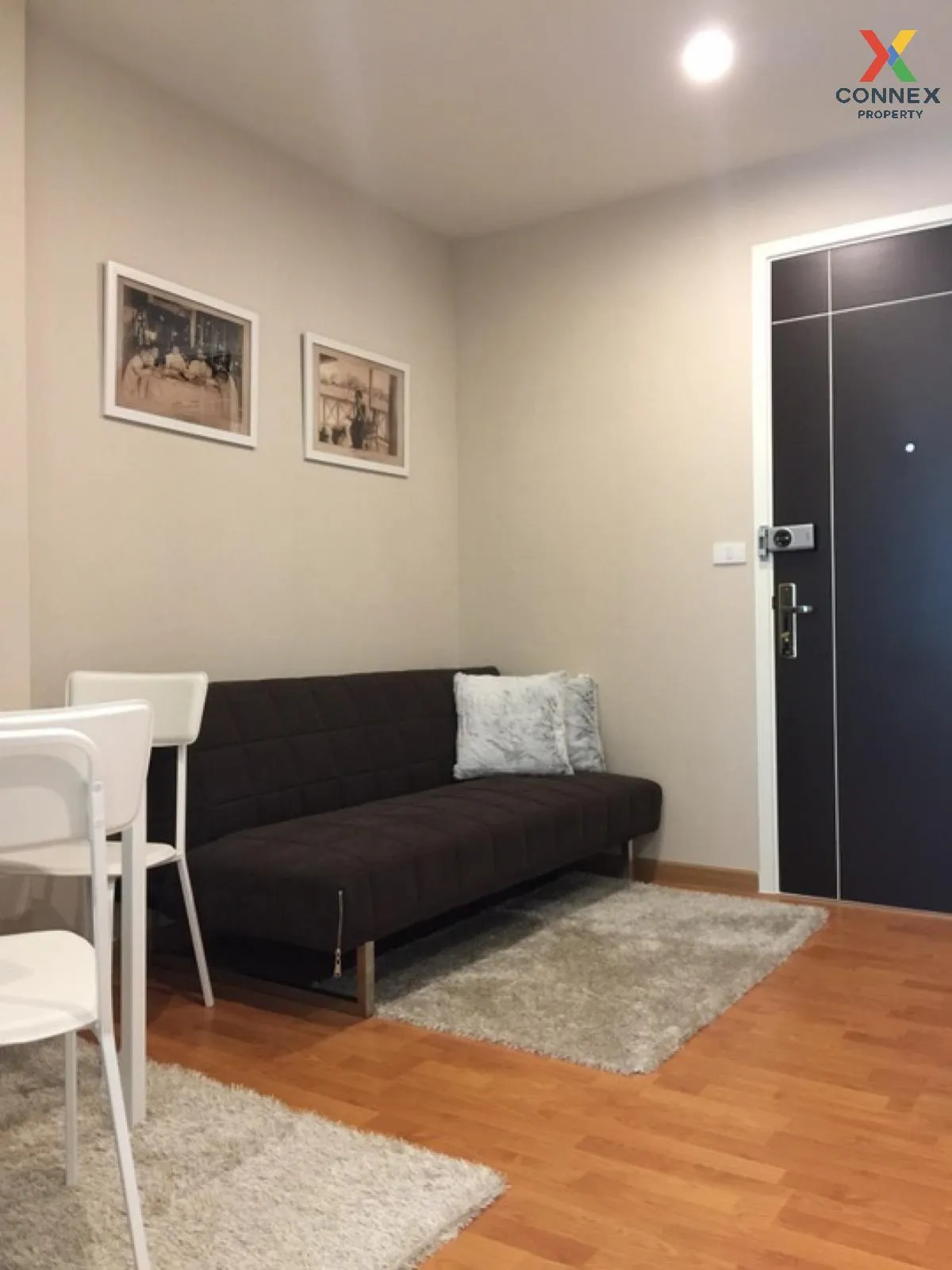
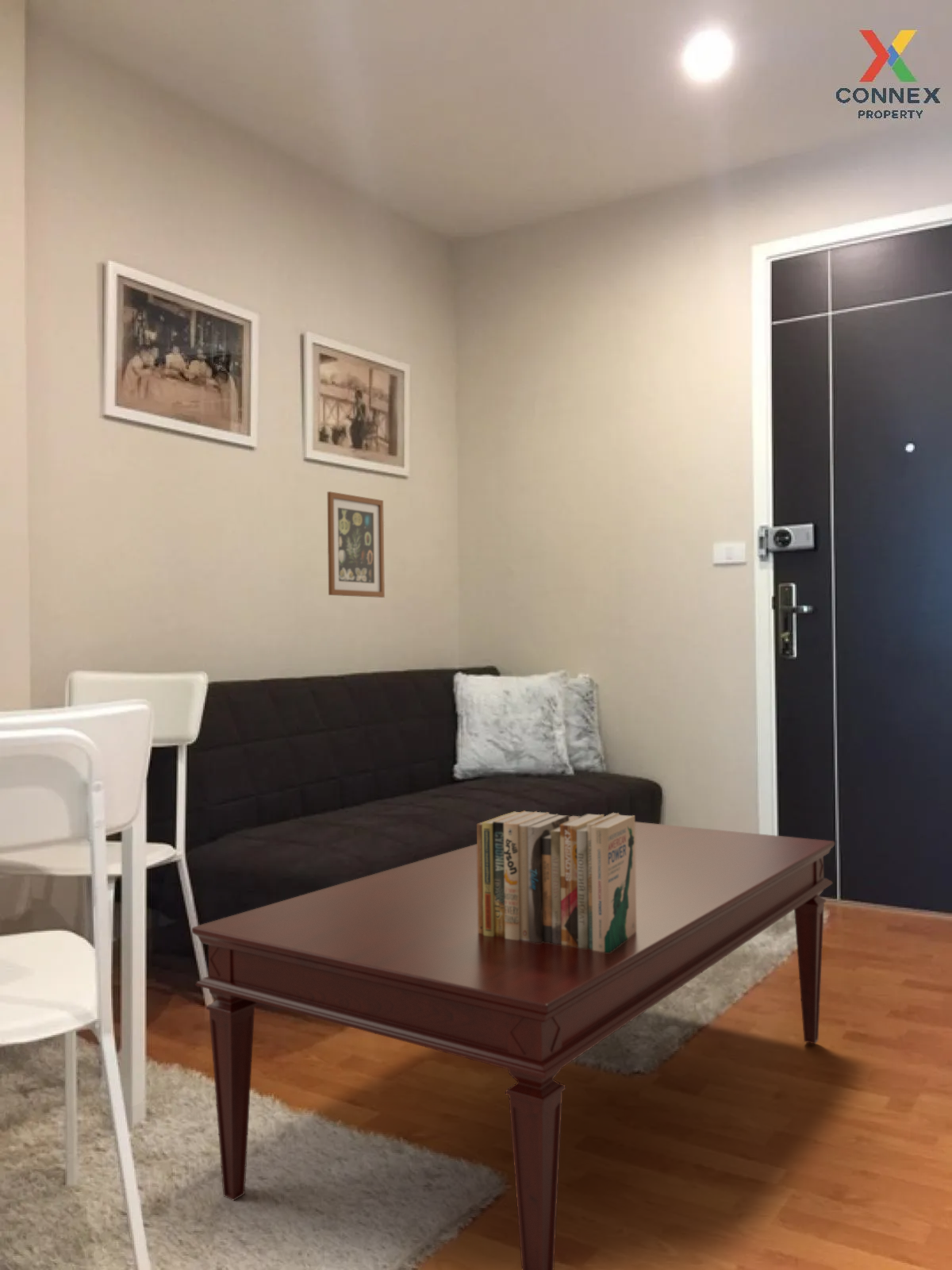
+ books (555, 872)
+ wall art (356, 546)
+ coffee table (566, 991)
